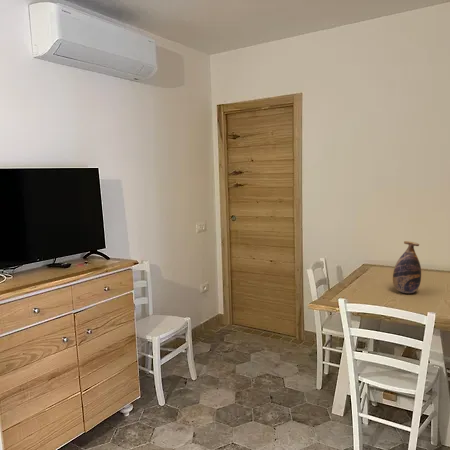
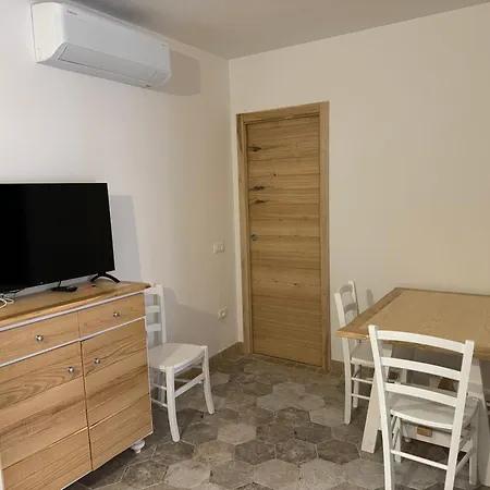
- vase (407, 267)
